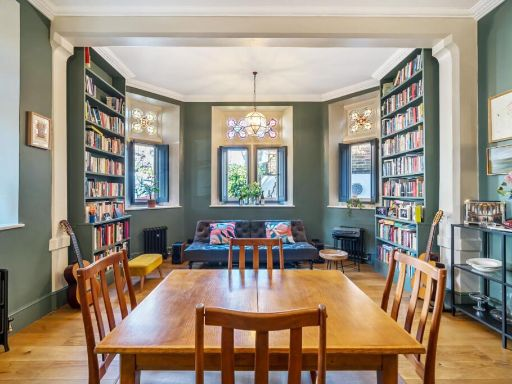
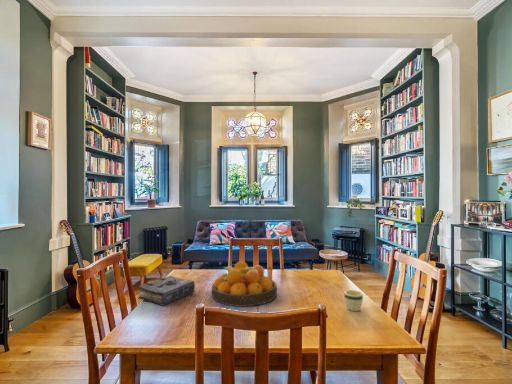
+ book (167, 289)
+ mug (351, 299)
+ fruit bowl (244, 279)
